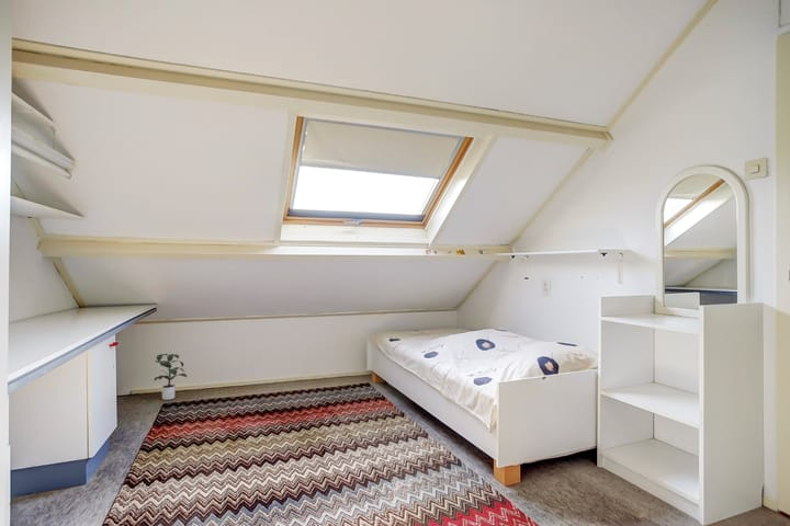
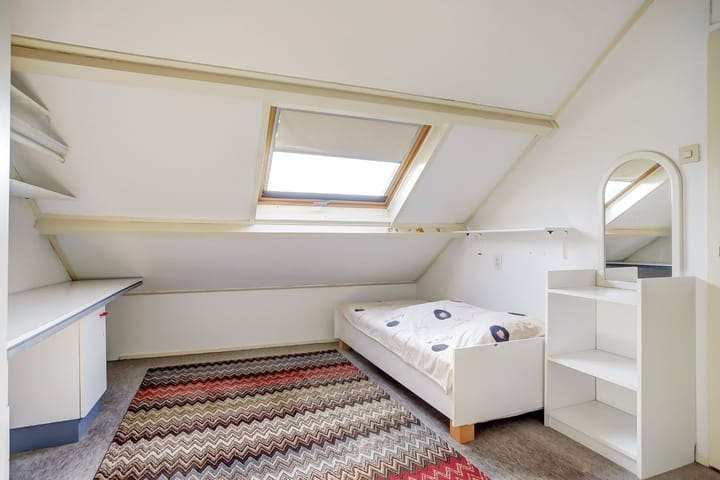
- potted plant (173, 374)
